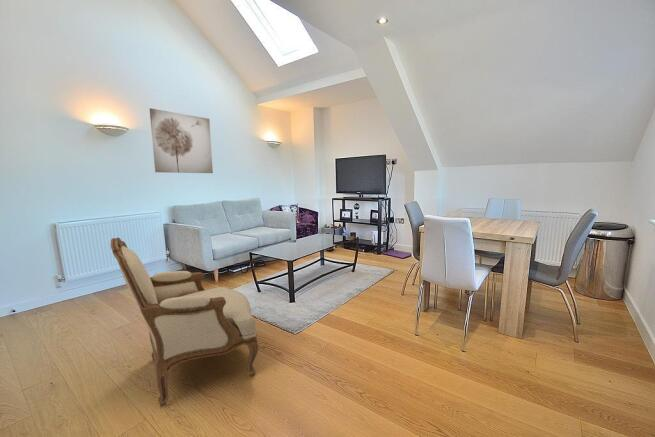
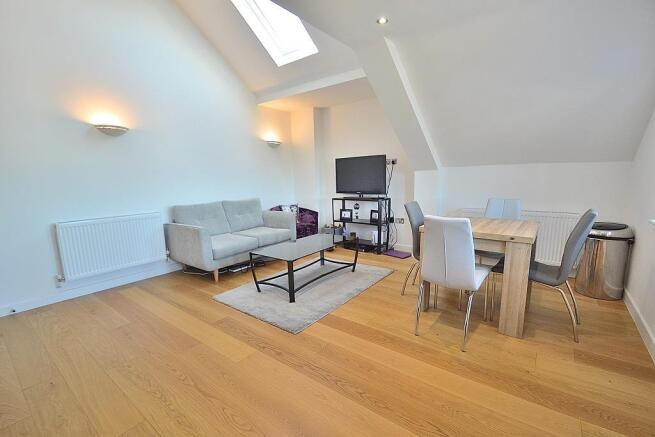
- wall art (184, 143)
- armchair (191, 300)
